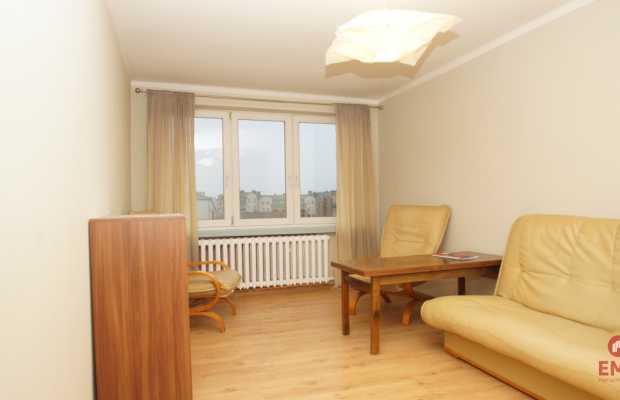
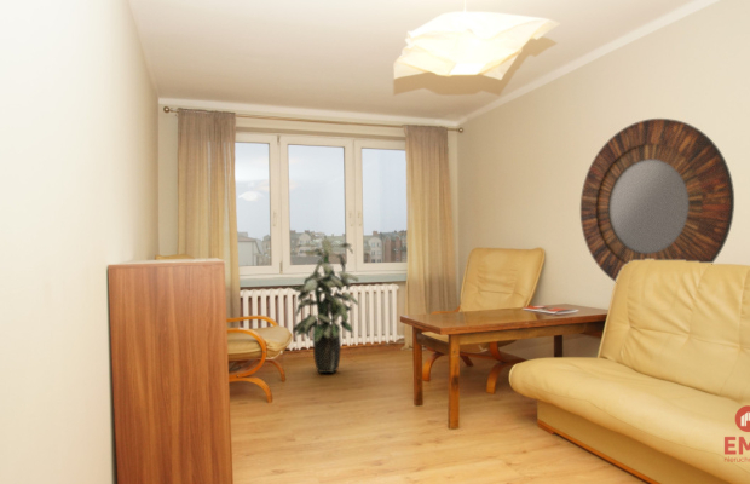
+ home mirror (645, 206)
+ indoor plant (323, 300)
